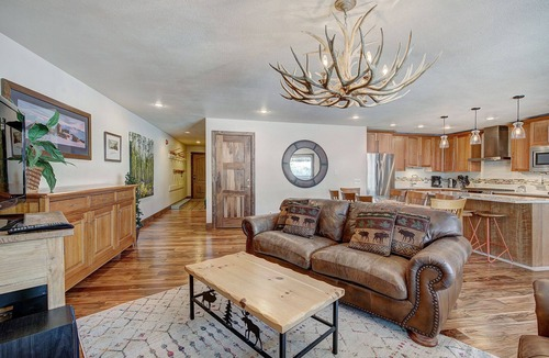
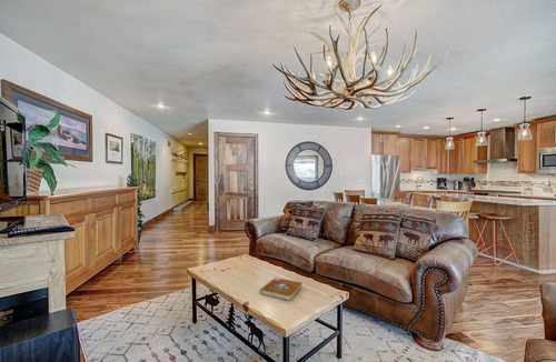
+ book (281, 288)
